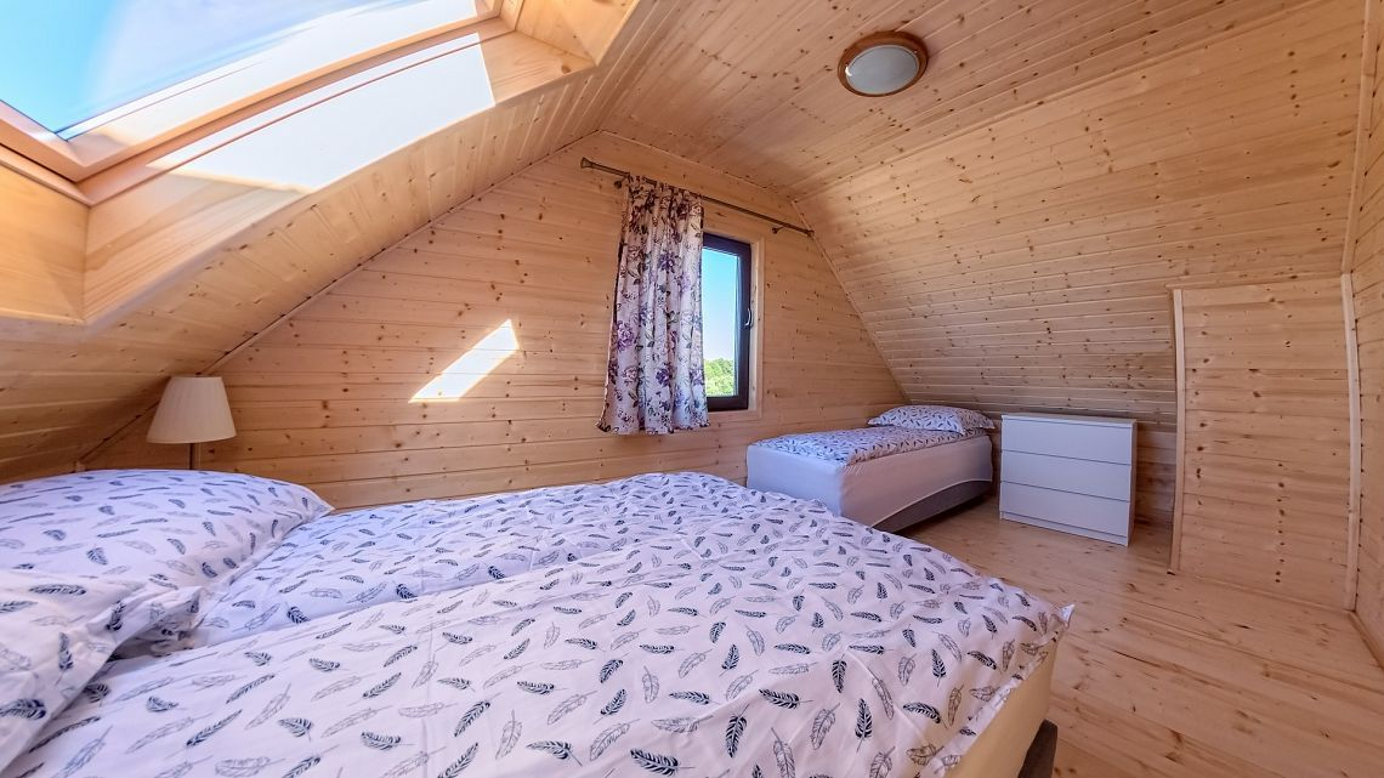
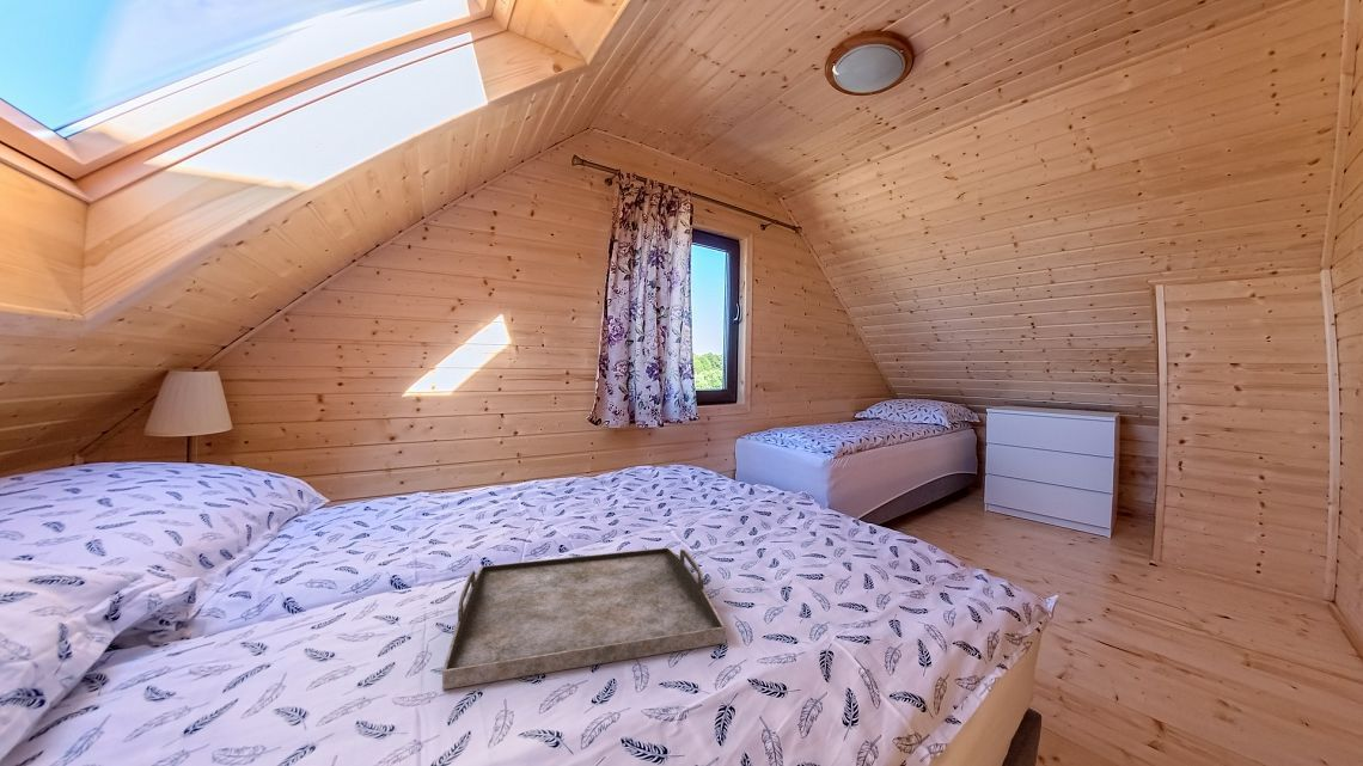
+ serving tray (586, 587)
